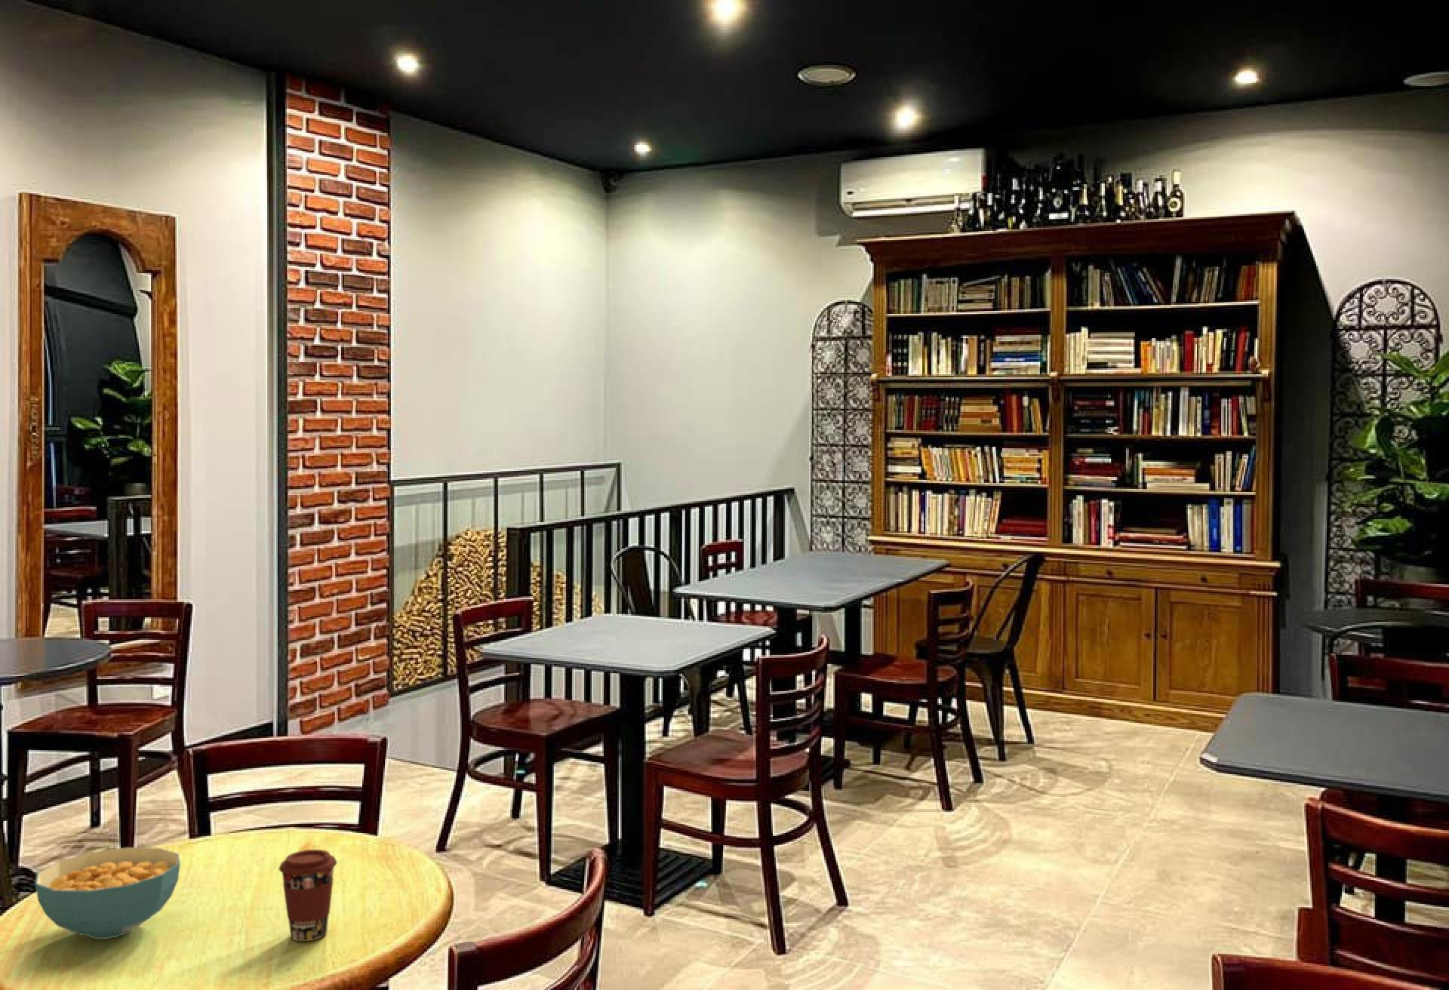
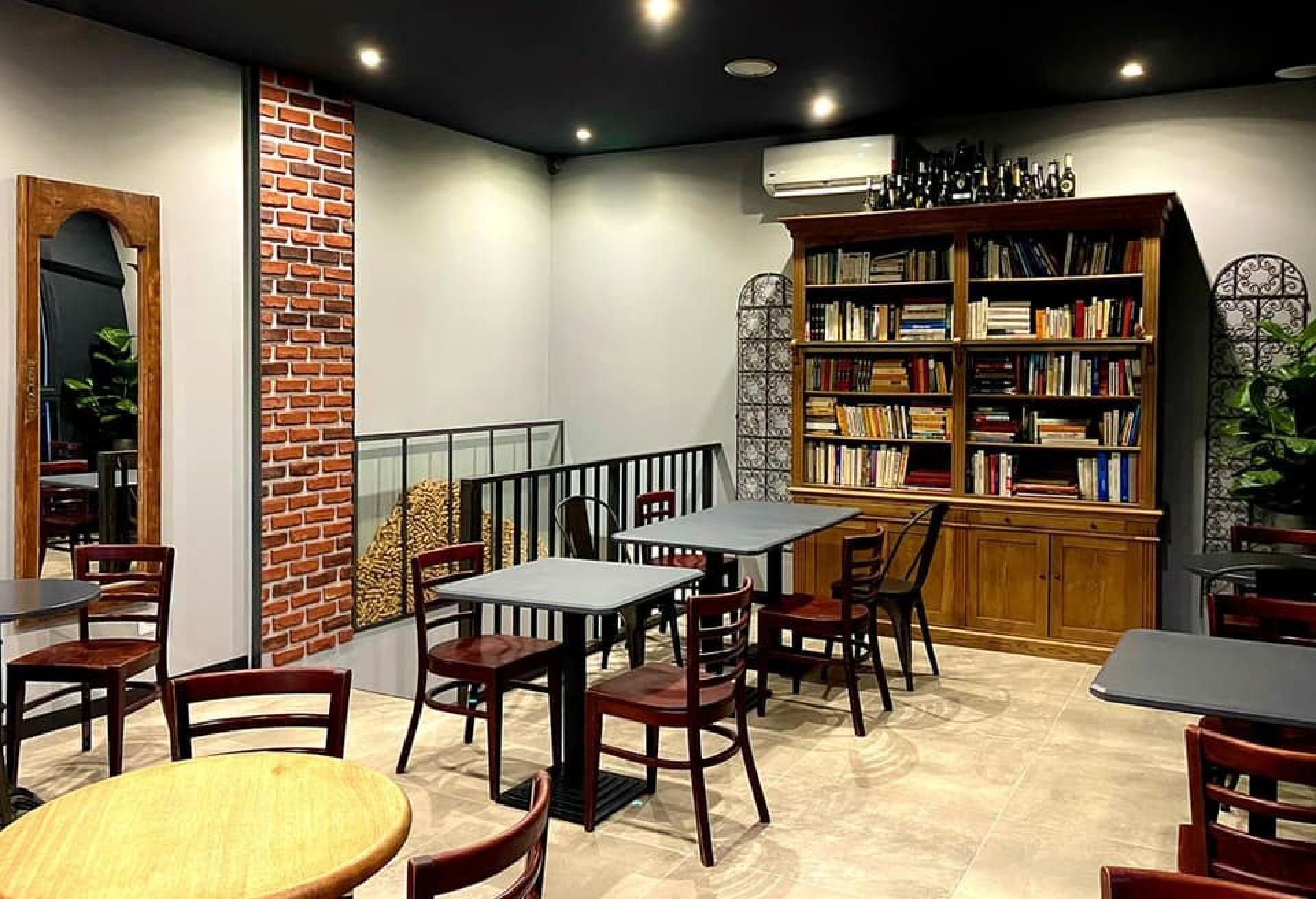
- coffee cup (308, 895)
- cereal bowl (109, 900)
